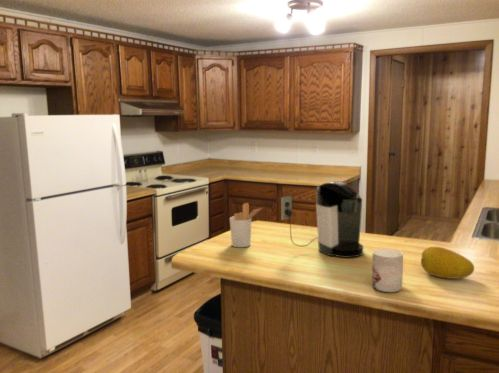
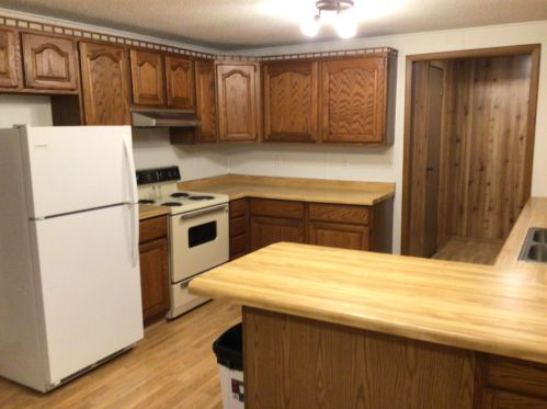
- utensil holder (246, 225)
- mug (388, 269)
- coffee maker (328, 218)
- fruit (447, 262)
